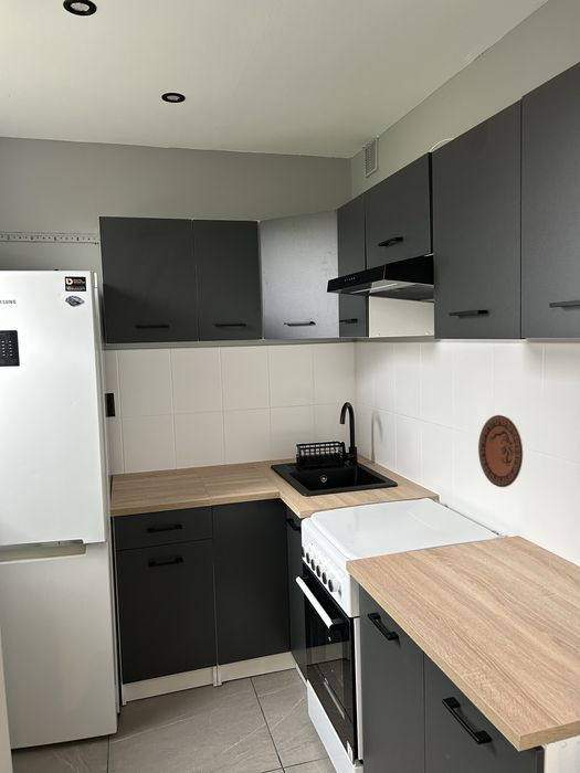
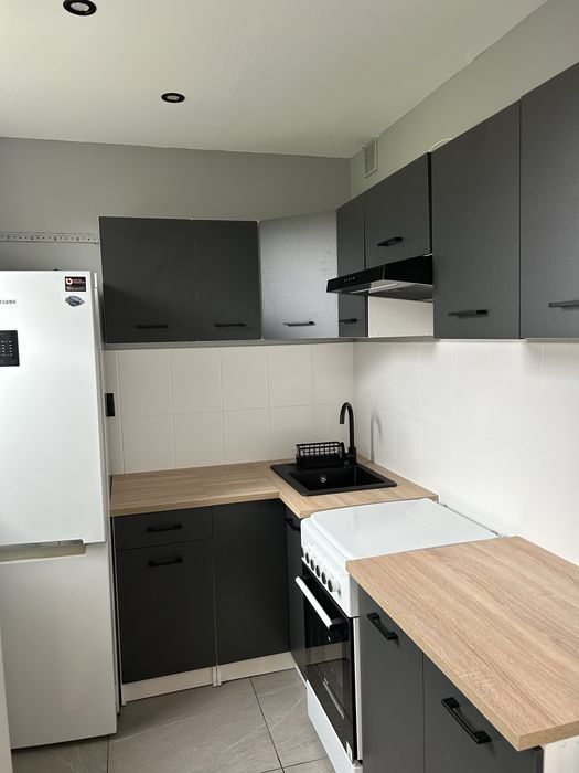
- decorative plate (500, 451)
